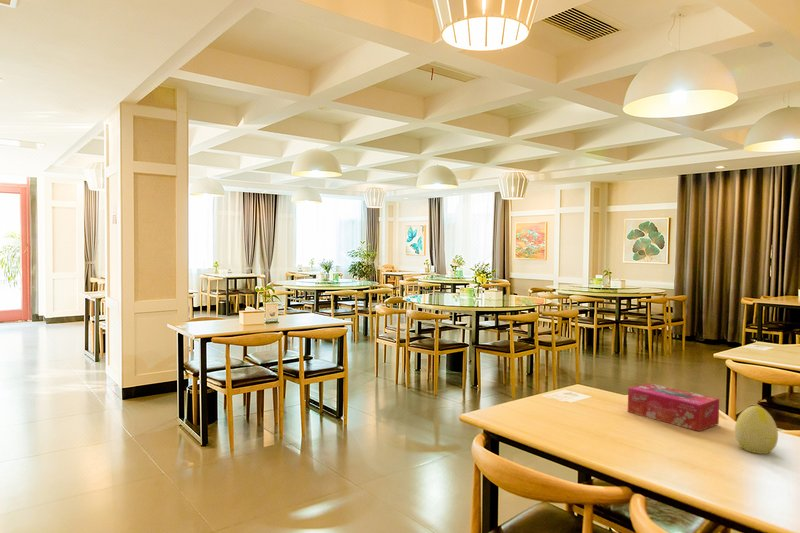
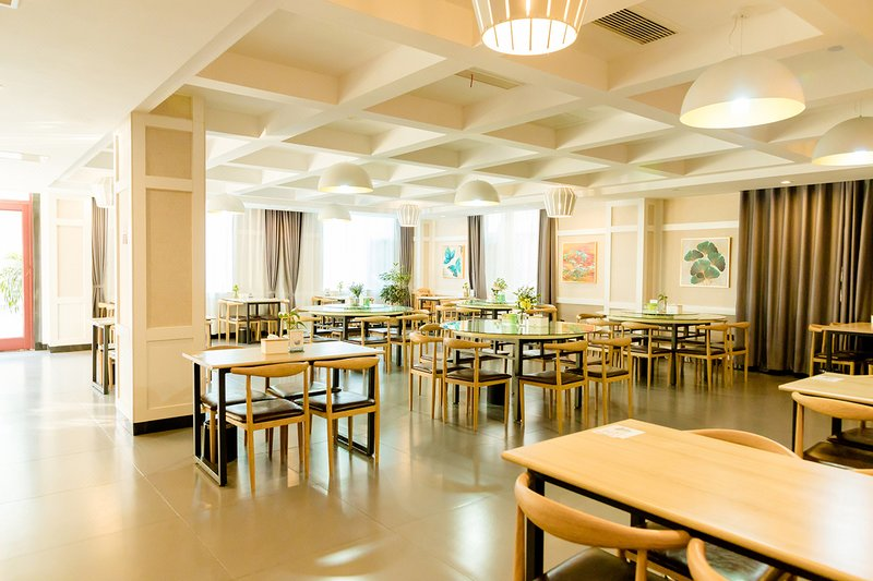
- tissue box (671, 405)
- decorative egg (756, 427)
